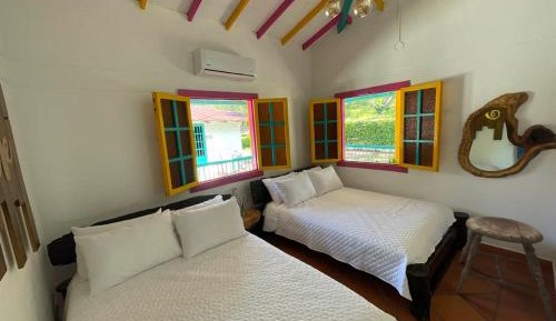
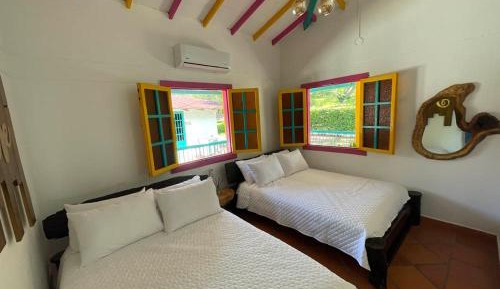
- stool (499, 255)
